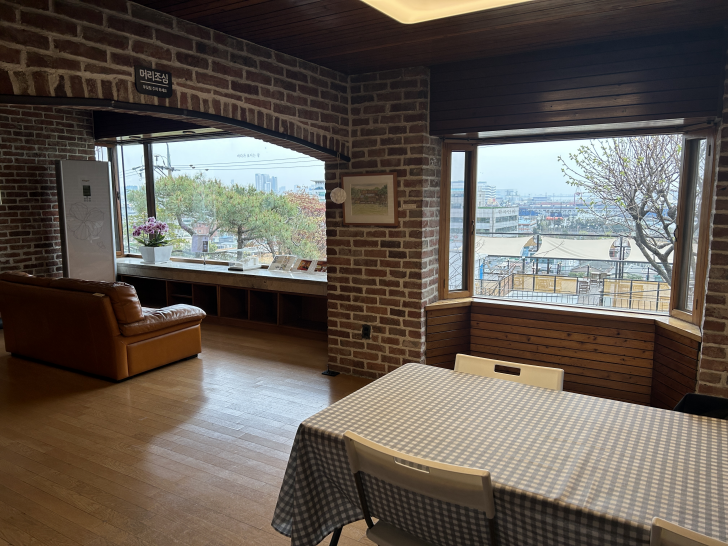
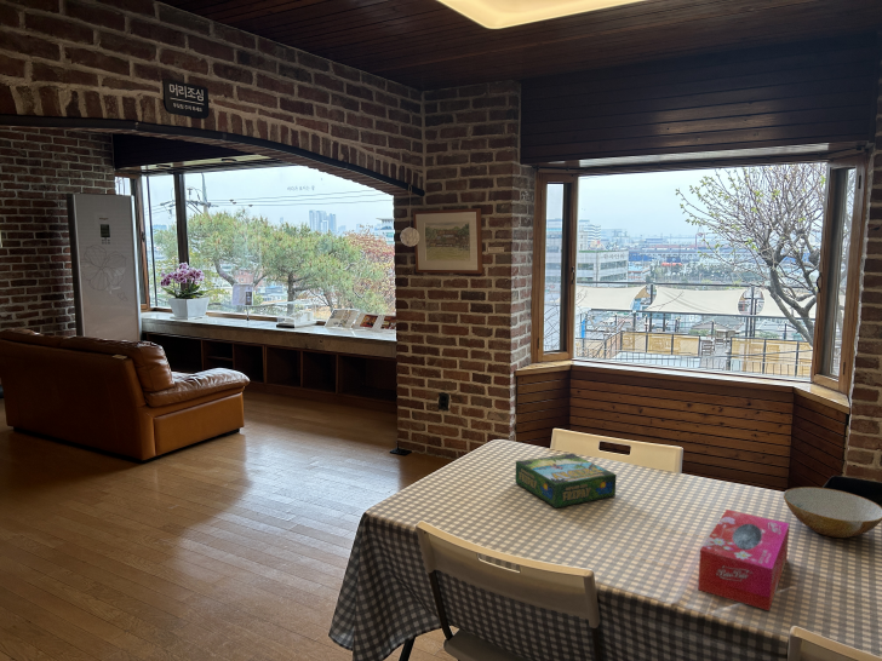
+ tissue box (745, 554)
+ board game (563, 478)
+ bowl (831, 516)
